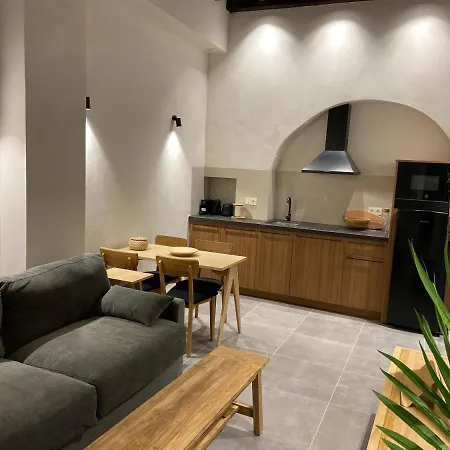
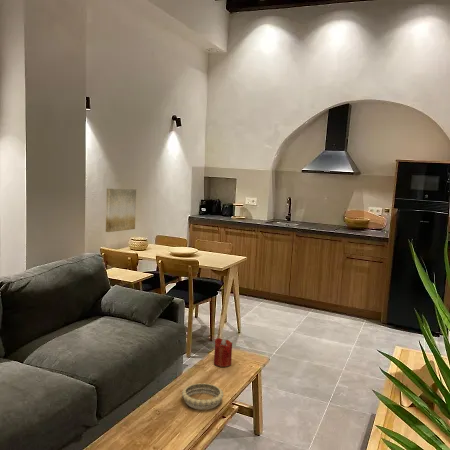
+ decorative bowl (201, 399)
+ candle (223, 350)
+ wall art (121, 209)
